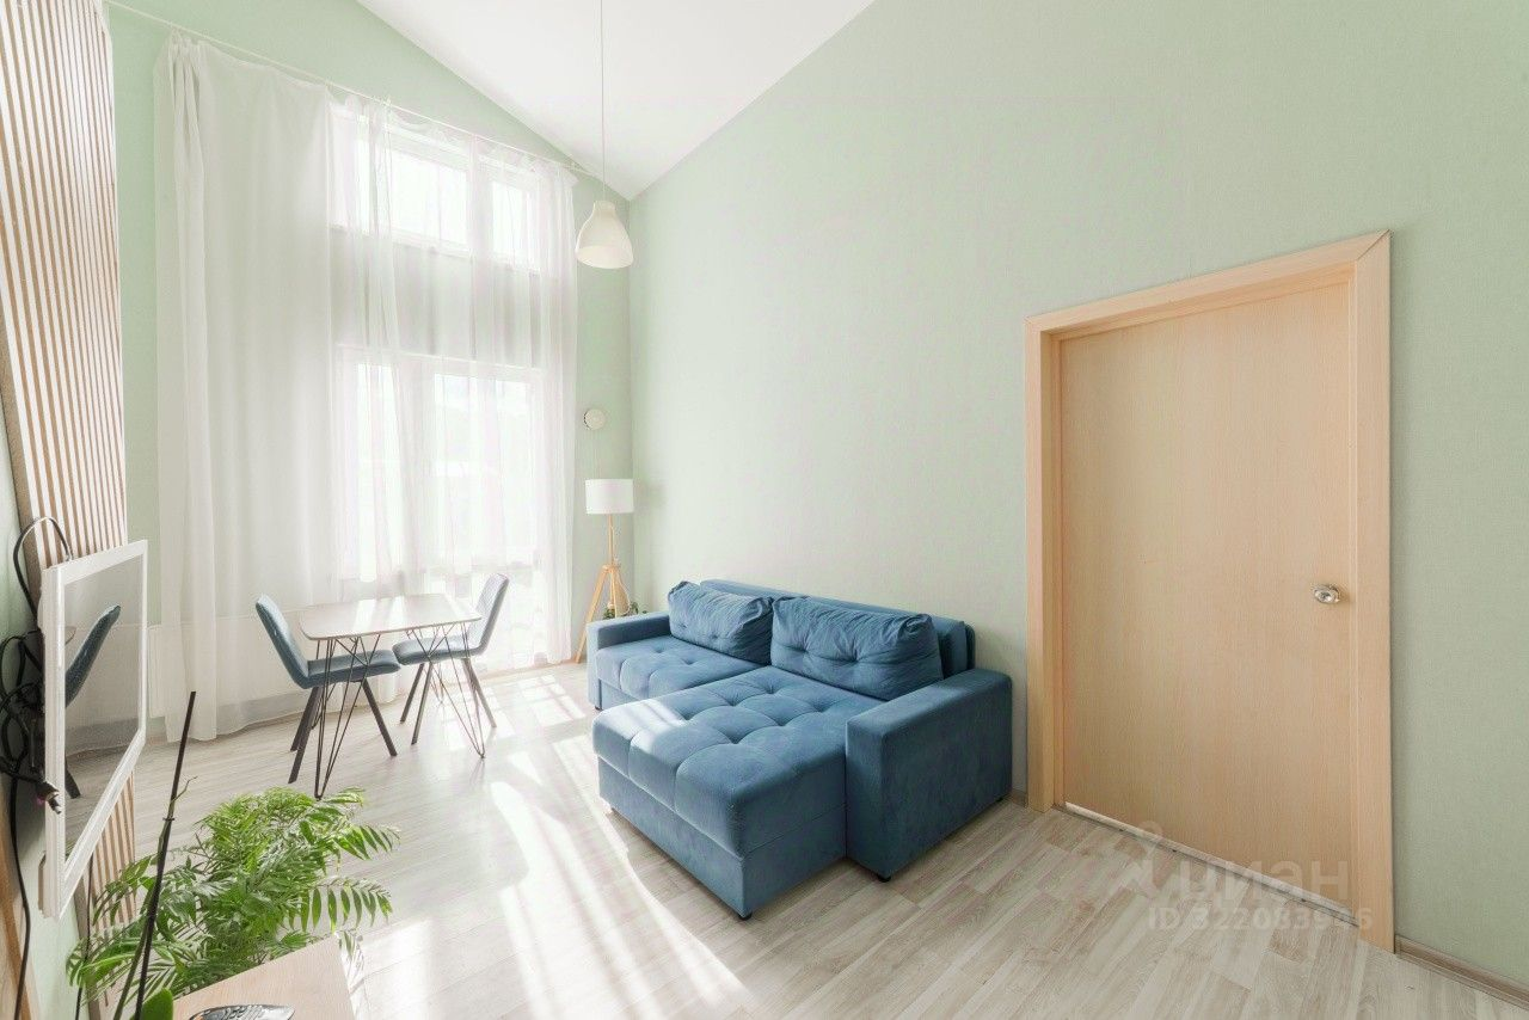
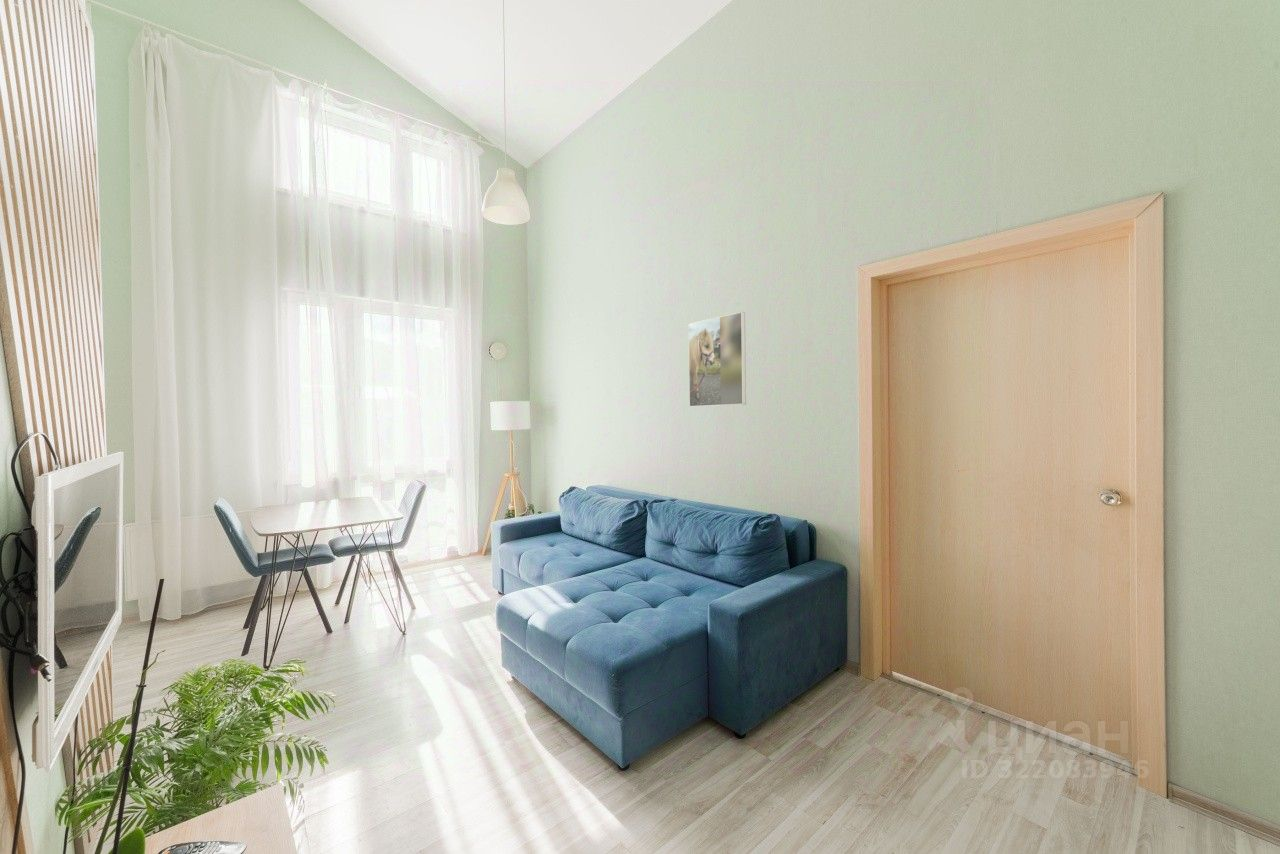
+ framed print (715, 362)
